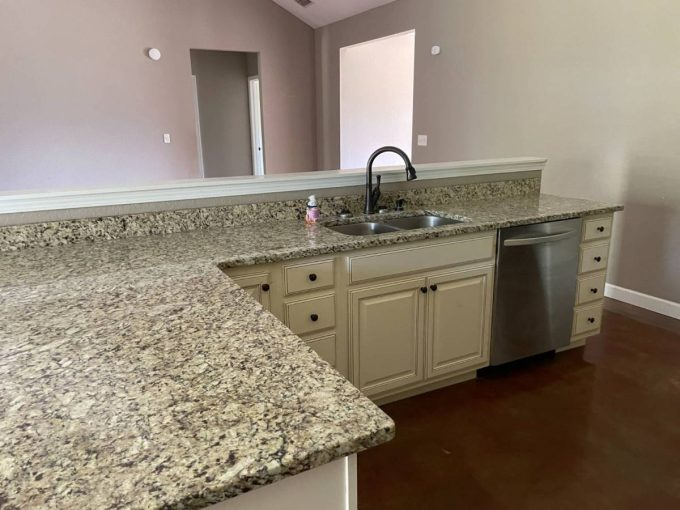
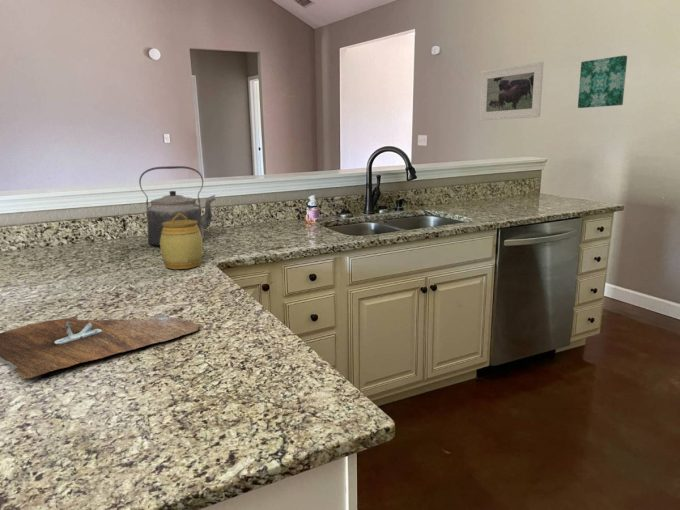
+ cutting board (85, 324)
+ jar (181, 239)
+ wall art (601, 82)
+ kettle (179, 204)
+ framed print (509, 93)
